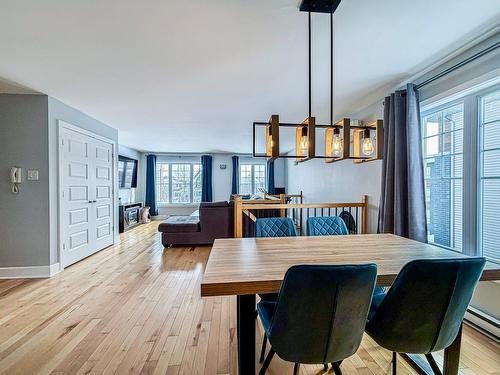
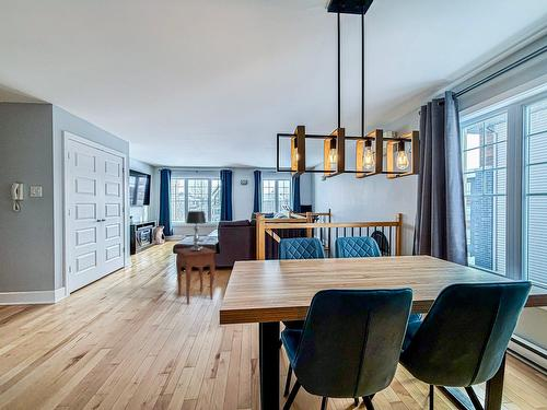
+ table lamp (196, 231)
+ side table (190, 273)
